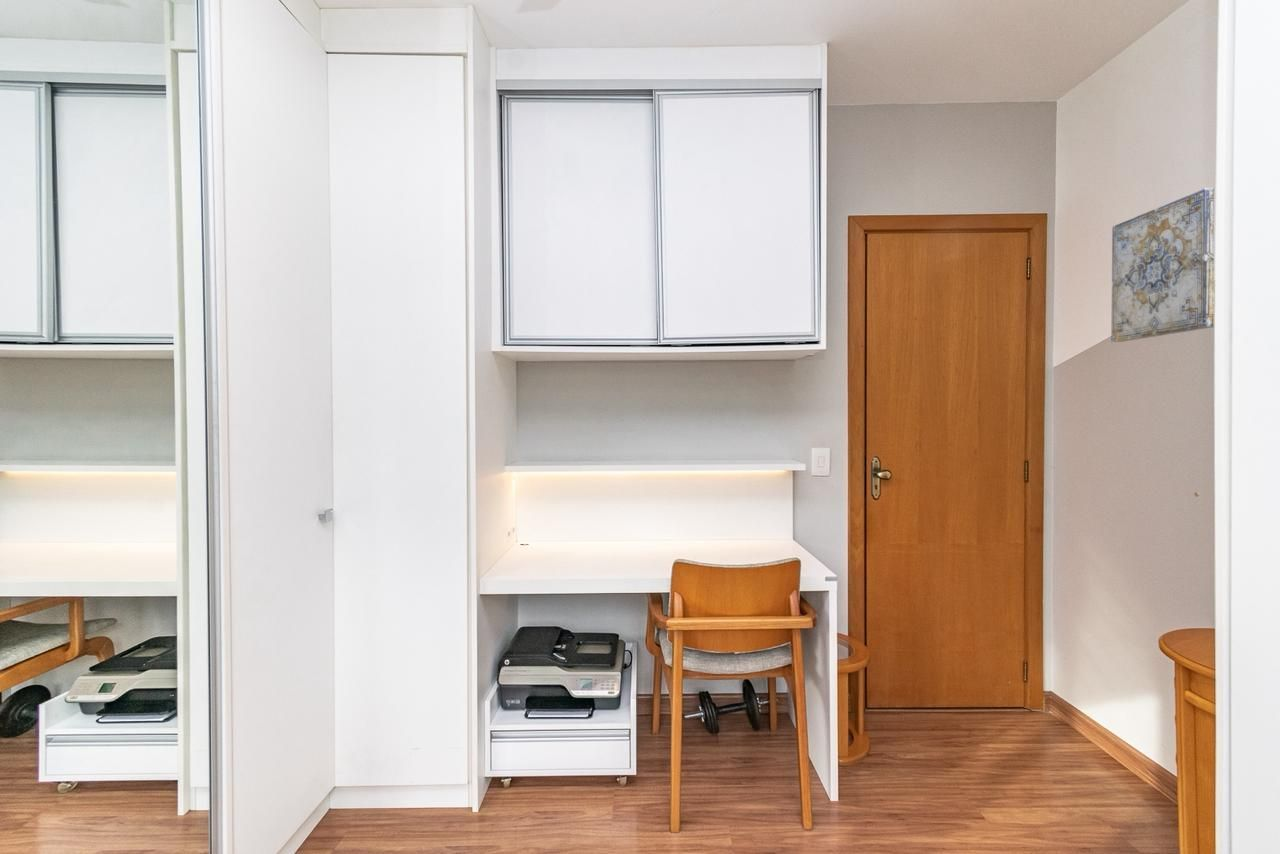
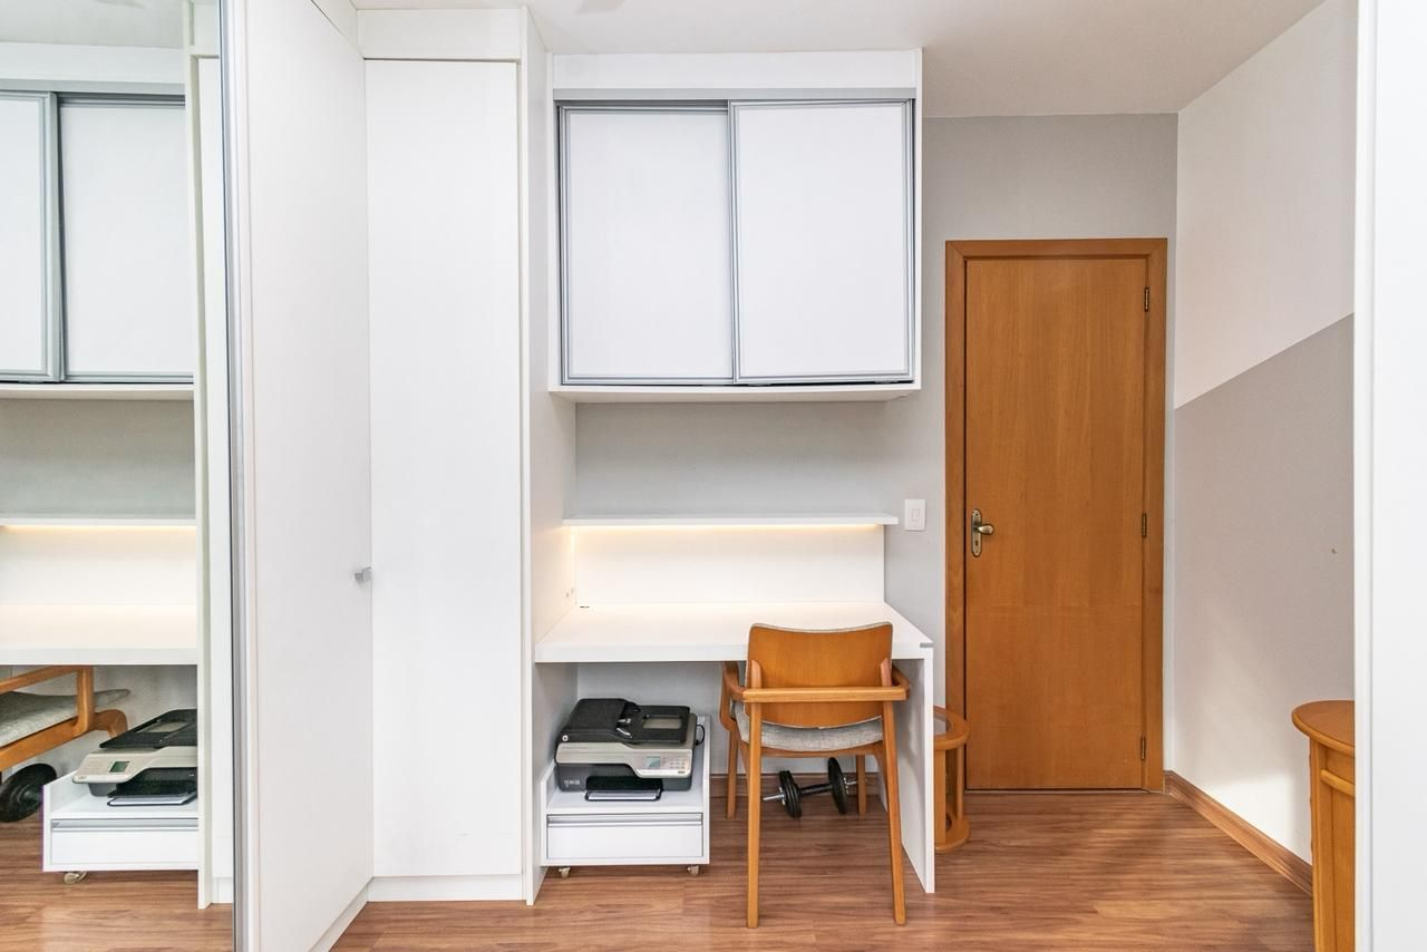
- wall art (1159, 271)
